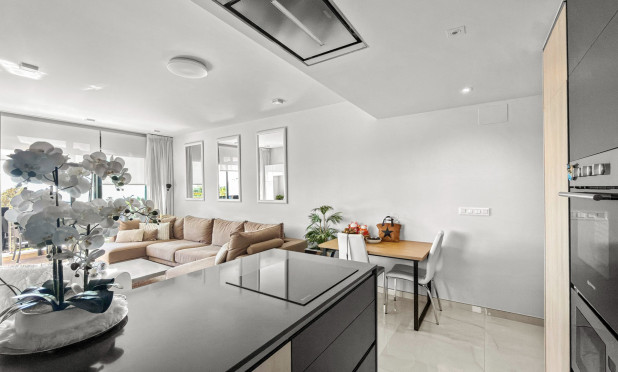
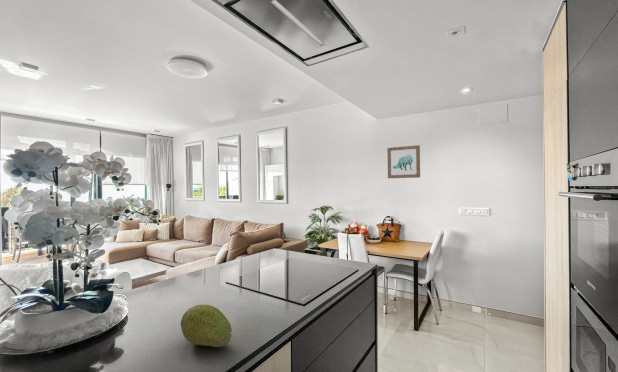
+ wall art (403, 162)
+ fruit (208, 324)
